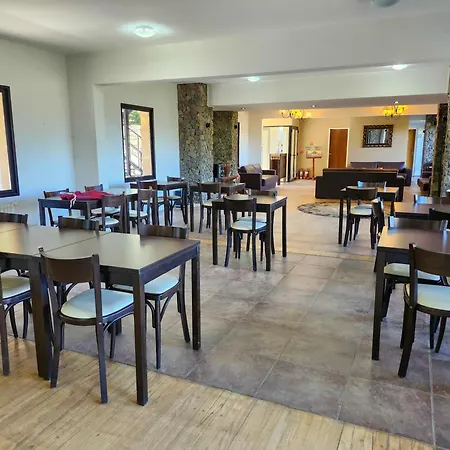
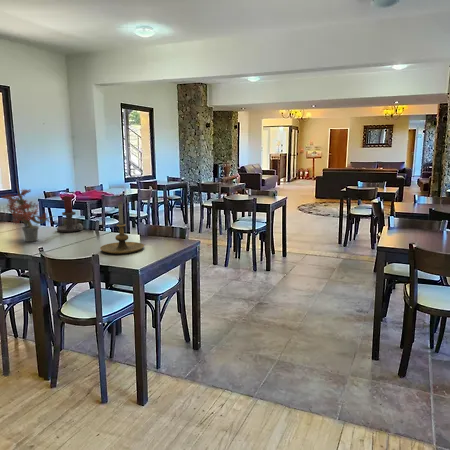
+ candle holder (121, 225)
+ candle holder (71, 213)
+ potted plant (24, 209)
